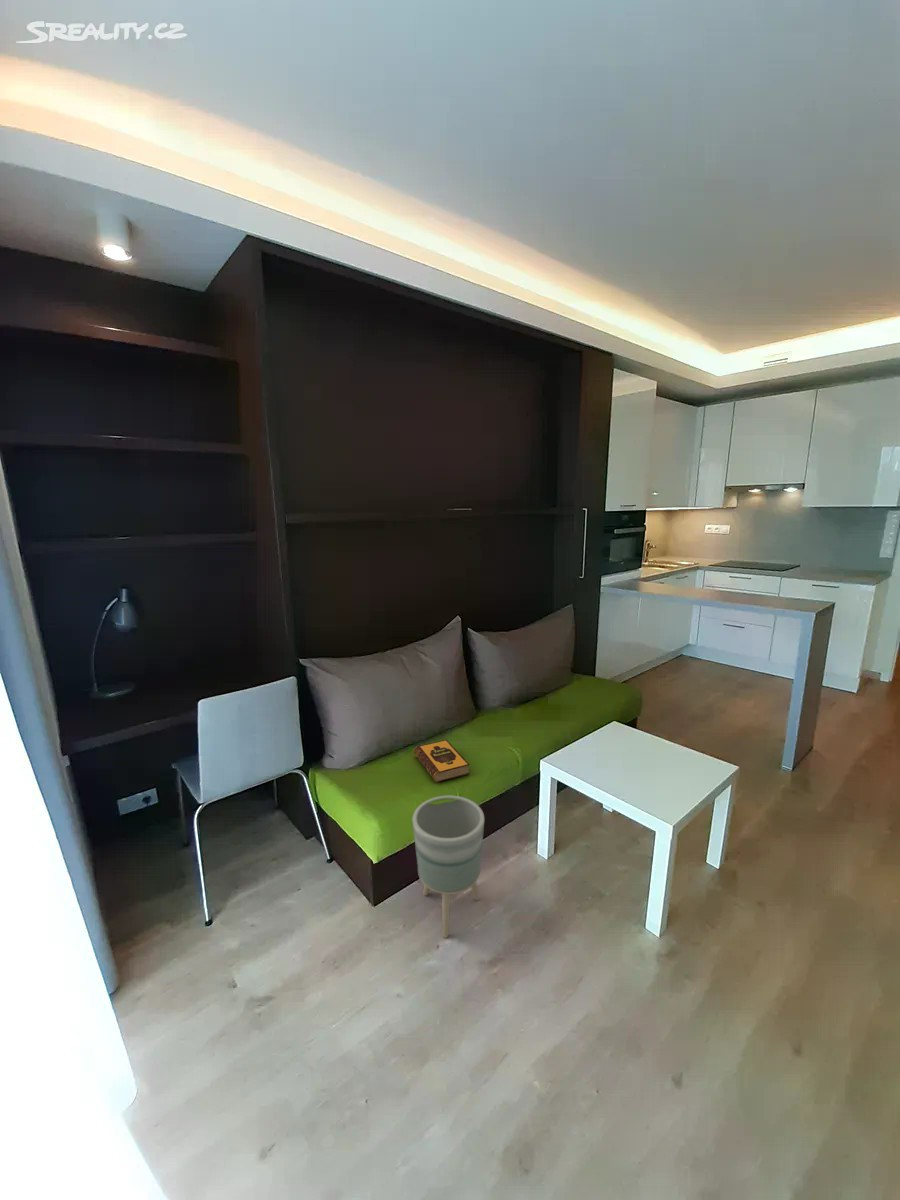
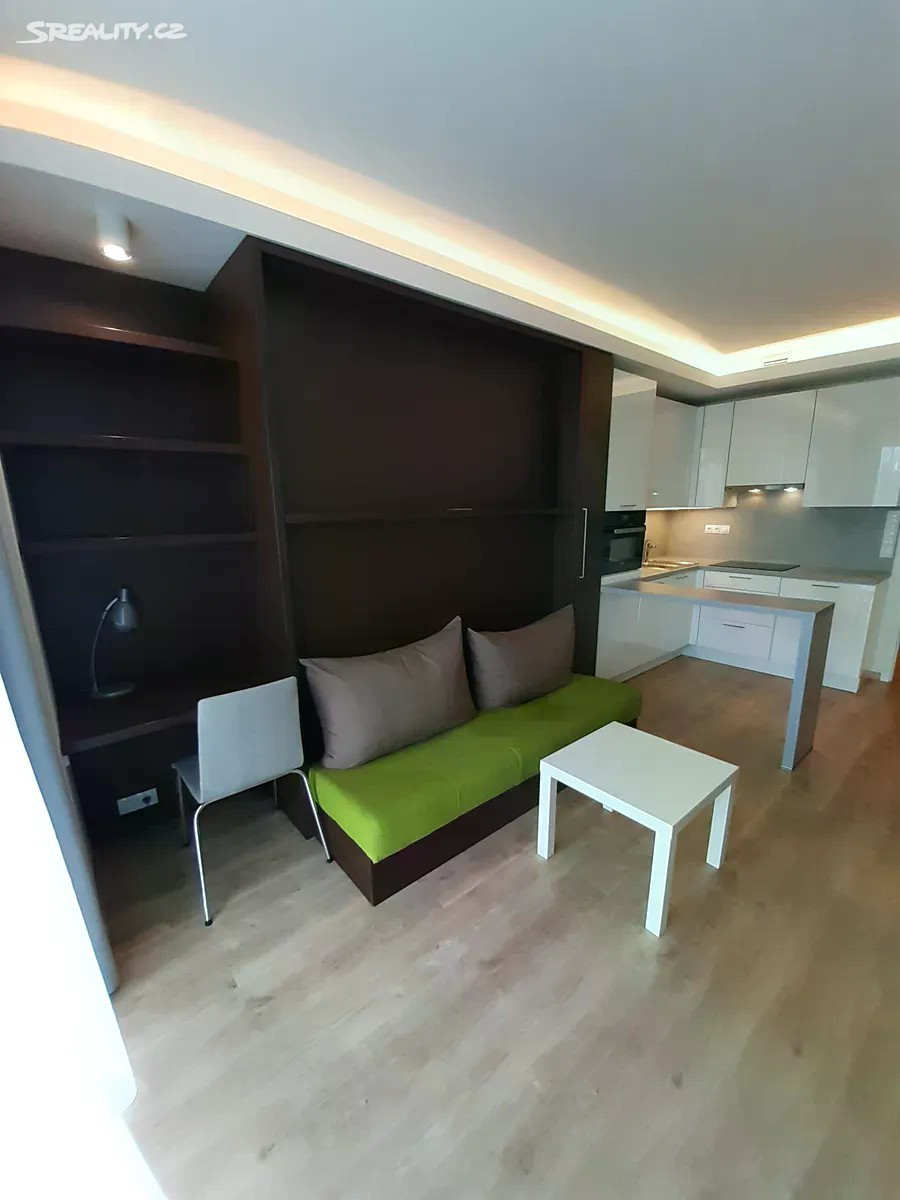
- hardback book (440, 760)
- planter (449, 863)
